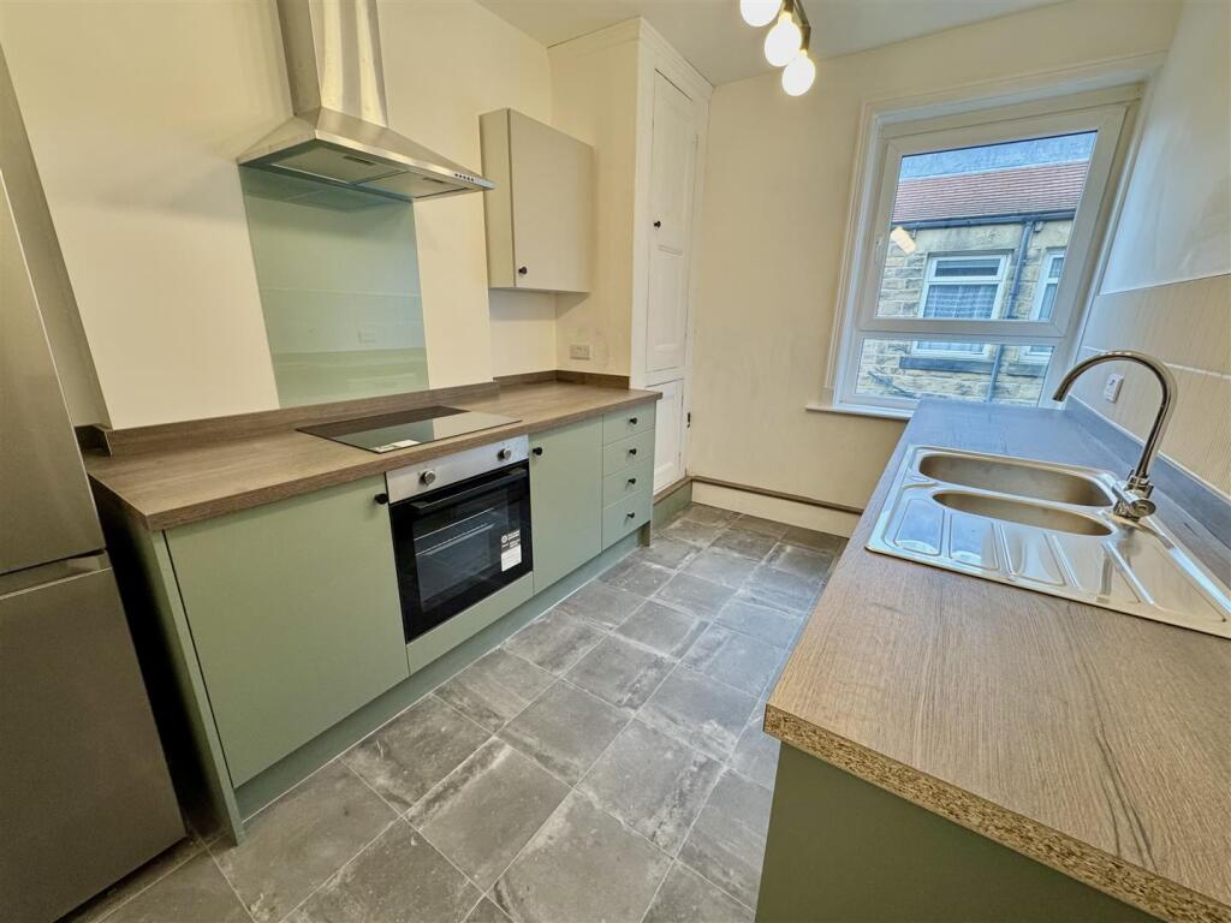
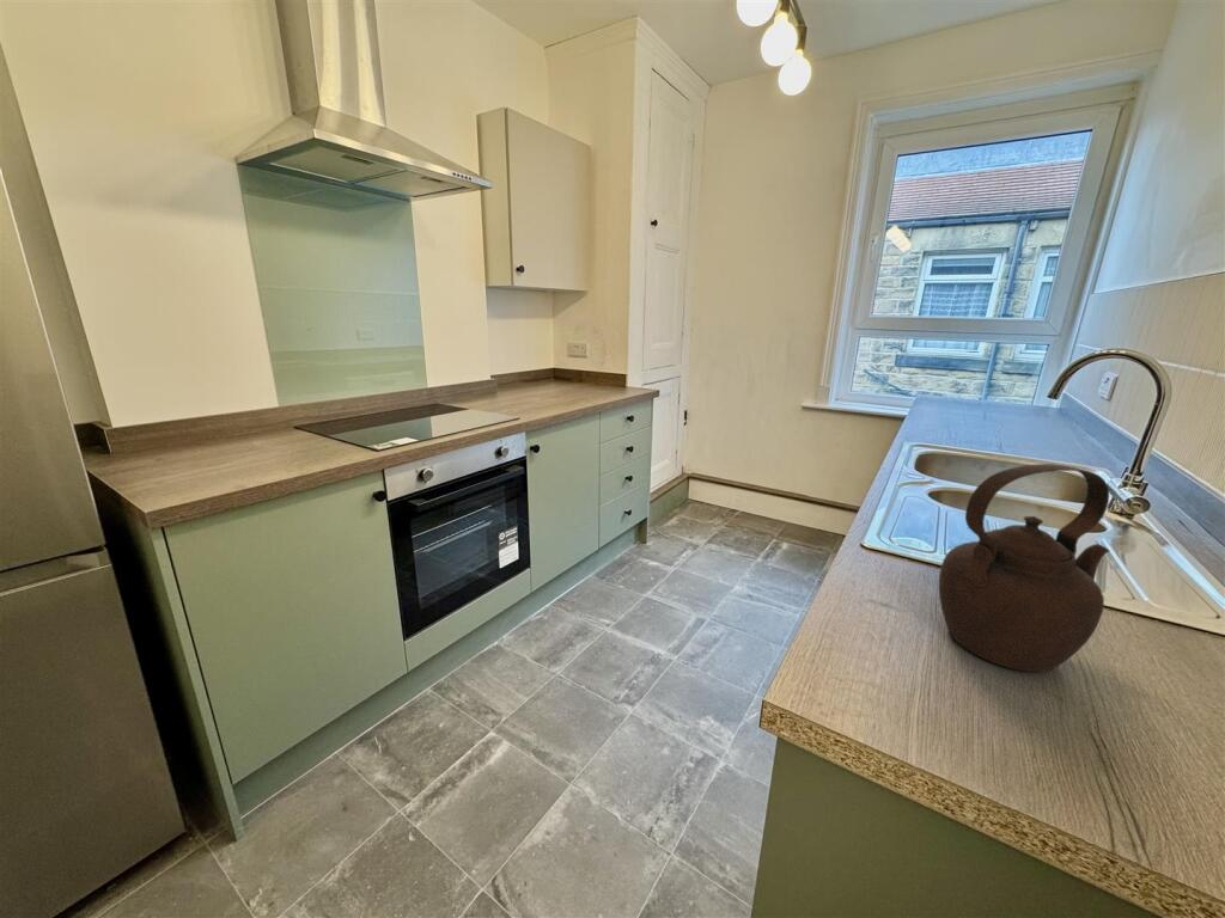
+ teapot (1036, 558)
